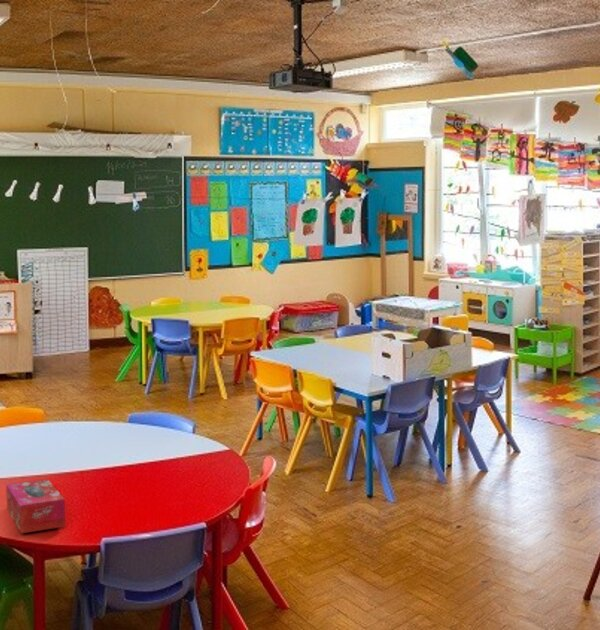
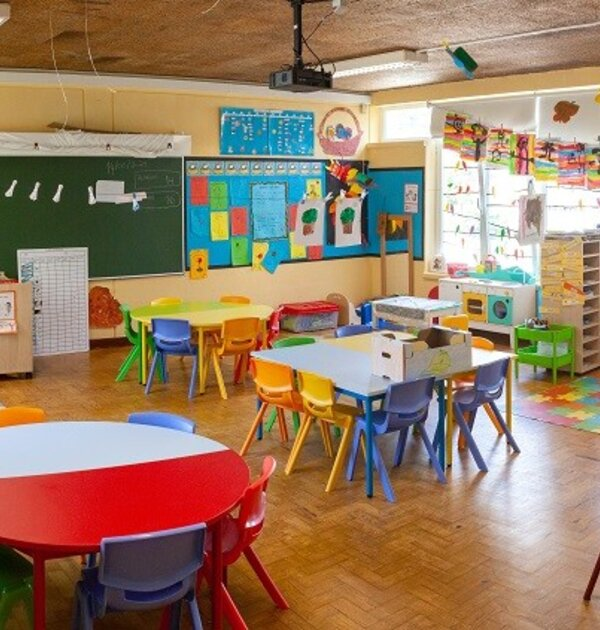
- tissue box (35, 504)
